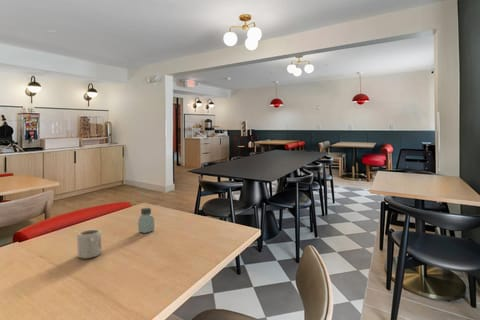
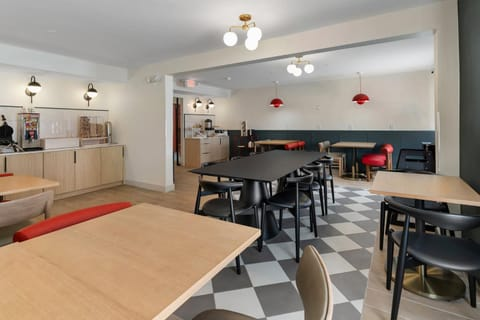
- cup (90, 244)
- saltshaker (146, 219)
